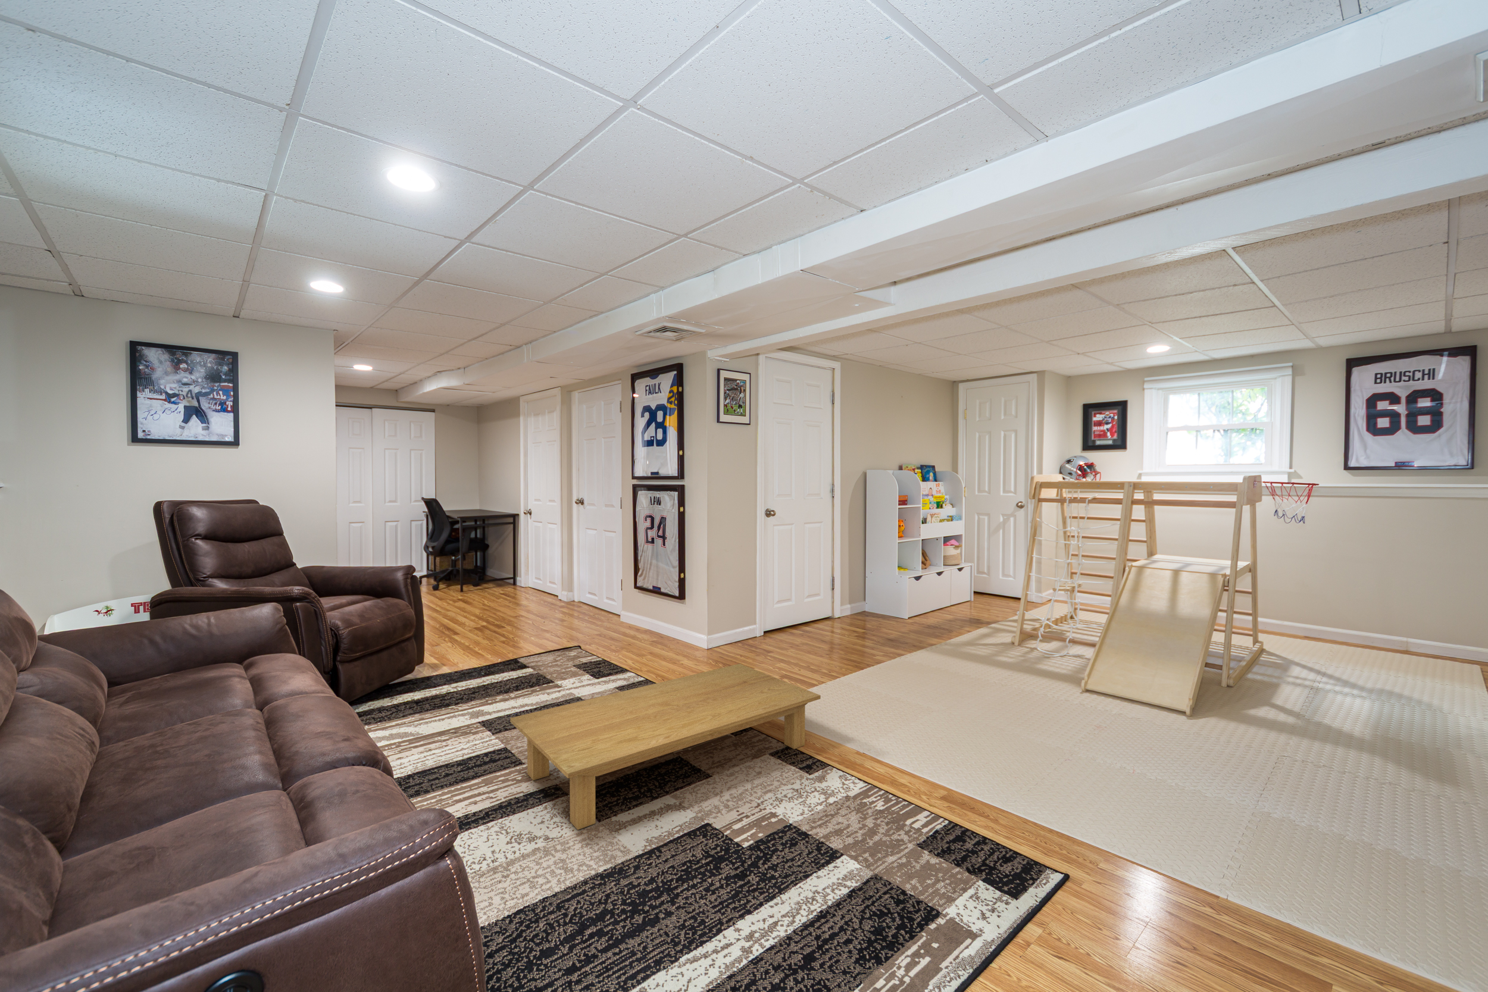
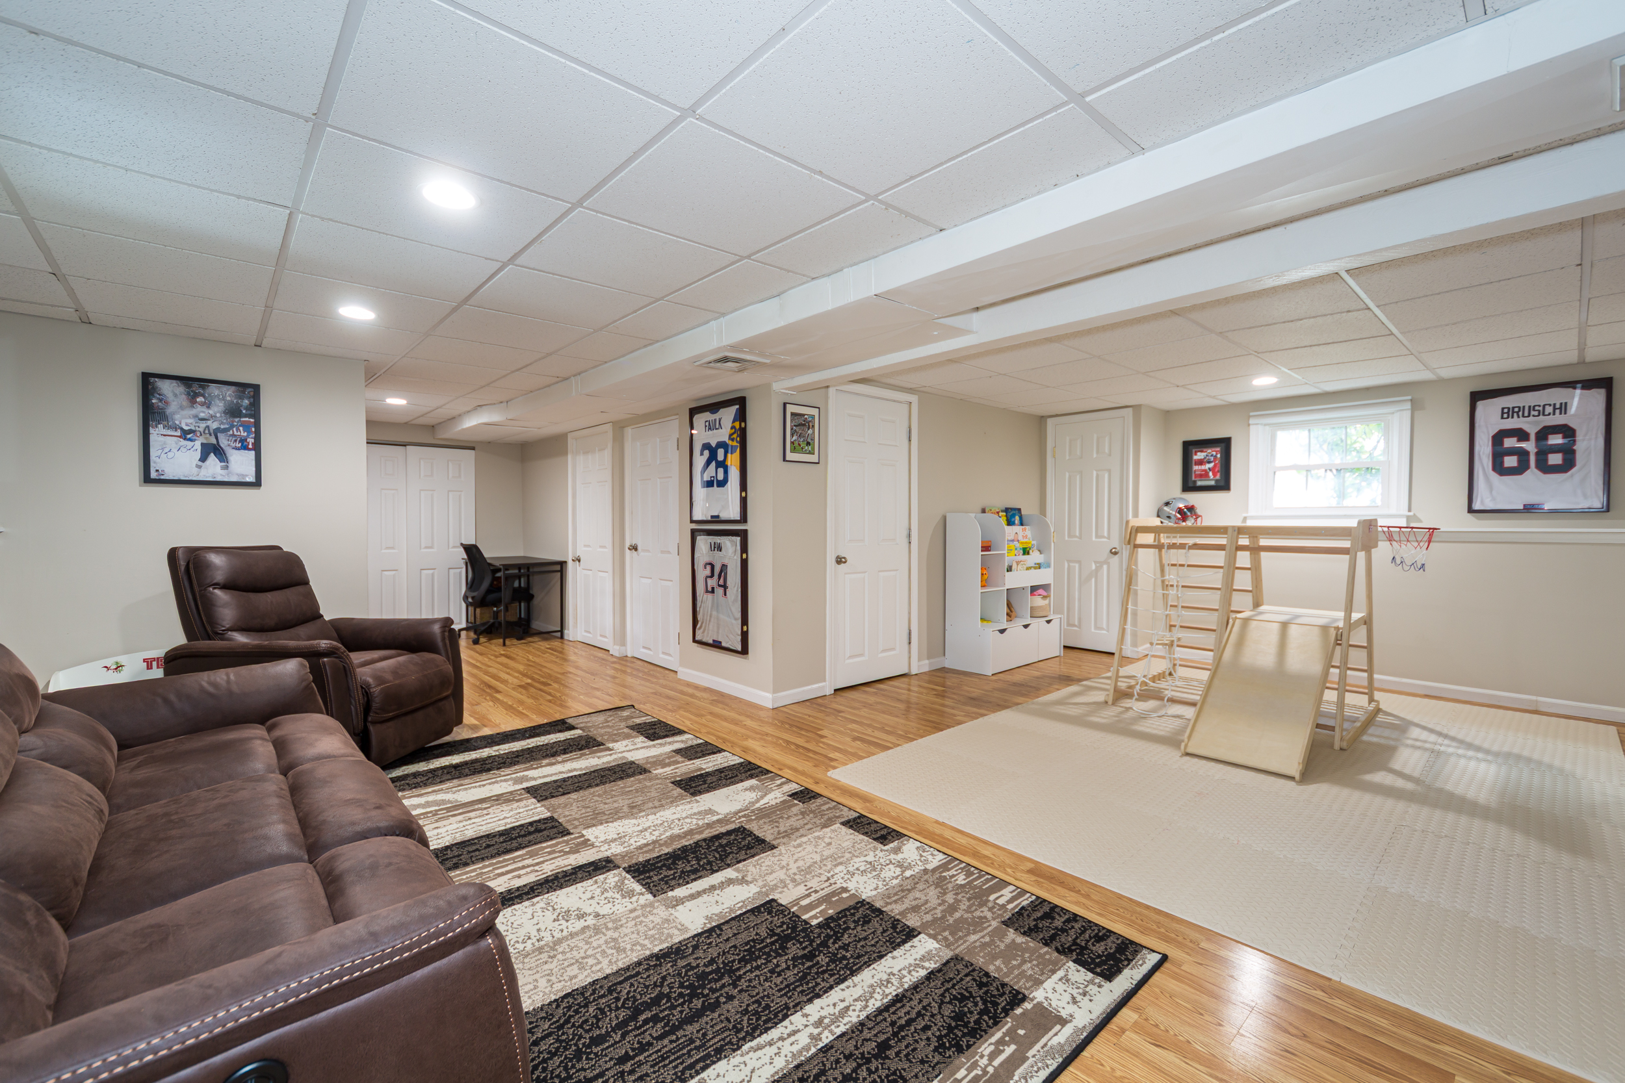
- coffee table (673, 733)
